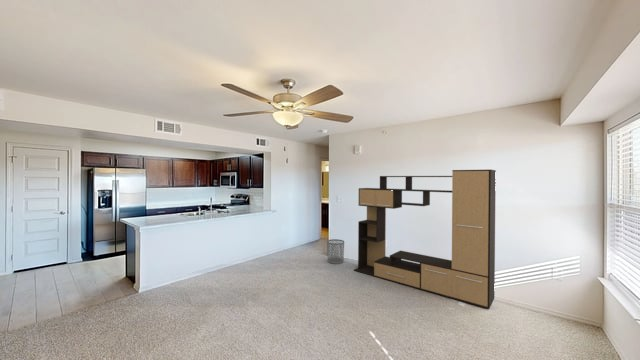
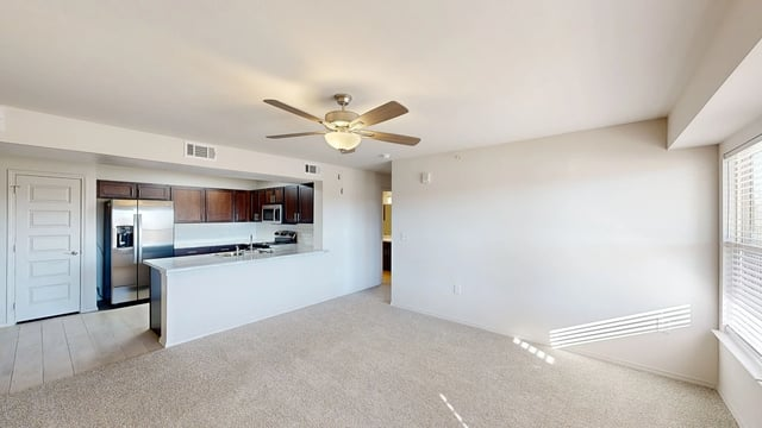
- waste bin (335, 251)
- media console (415, 205)
